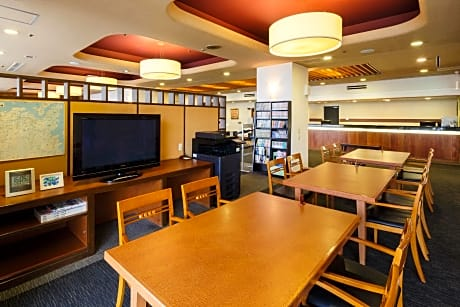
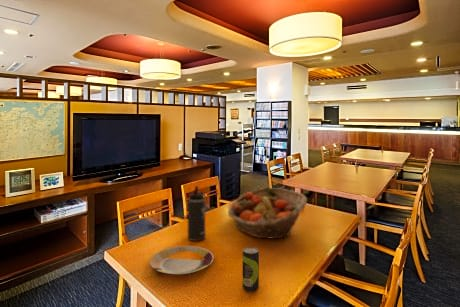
+ thermos bottle (197, 211)
+ beverage can (250, 269)
+ plate (182, 260)
+ fruit basket (265, 210)
